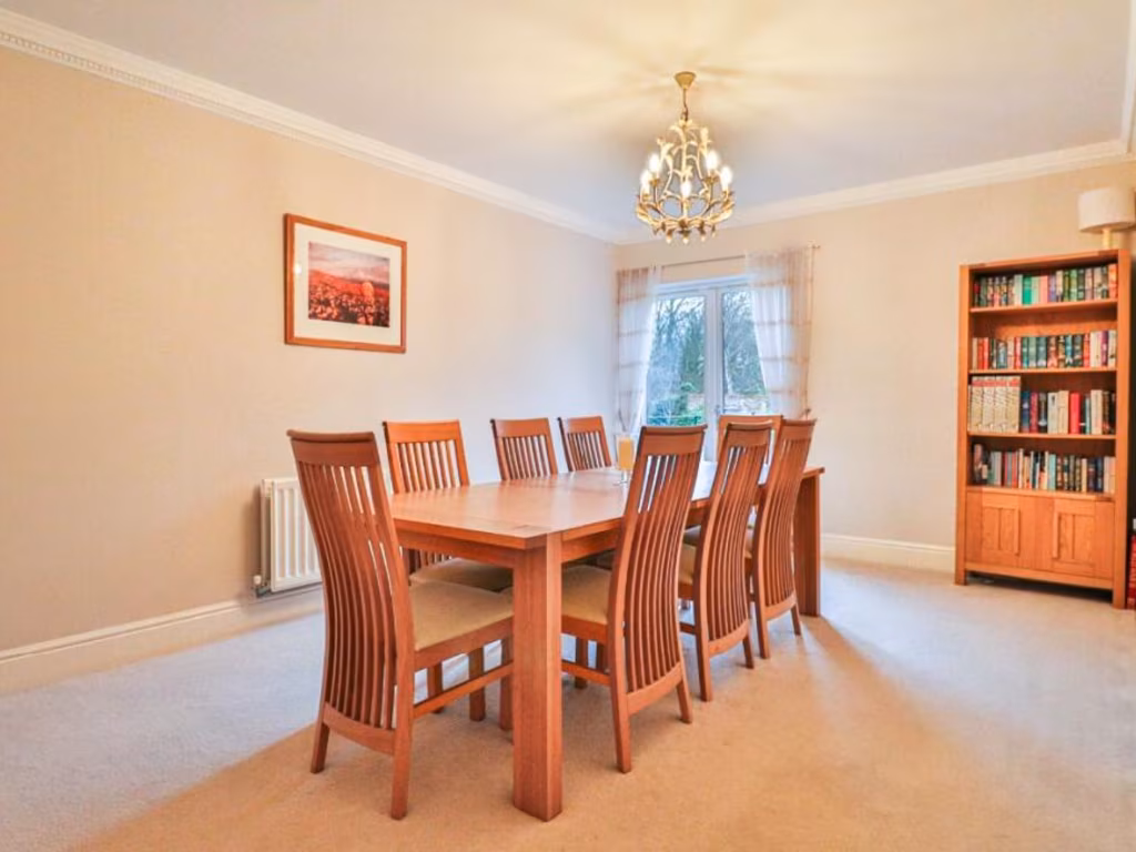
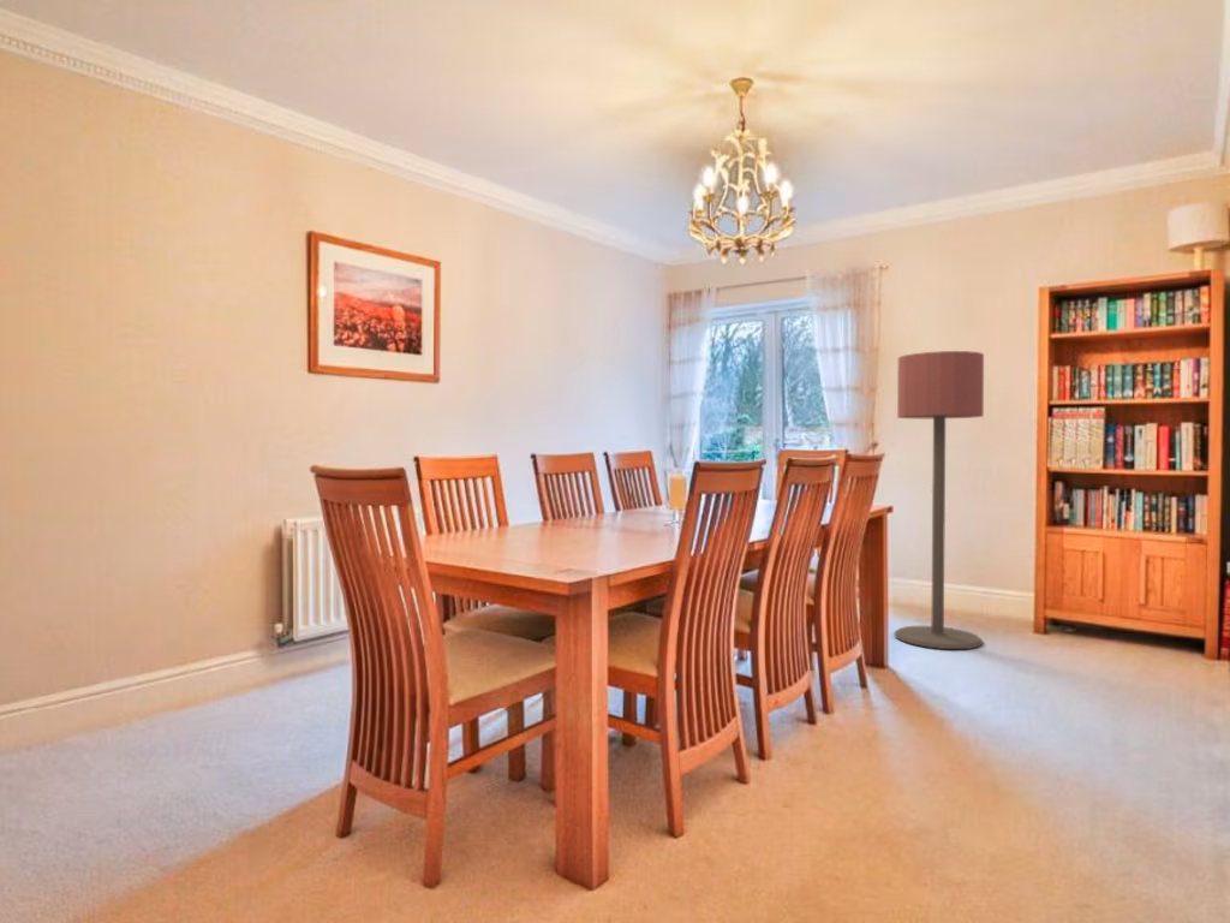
+ floor lamp (938, 498)
